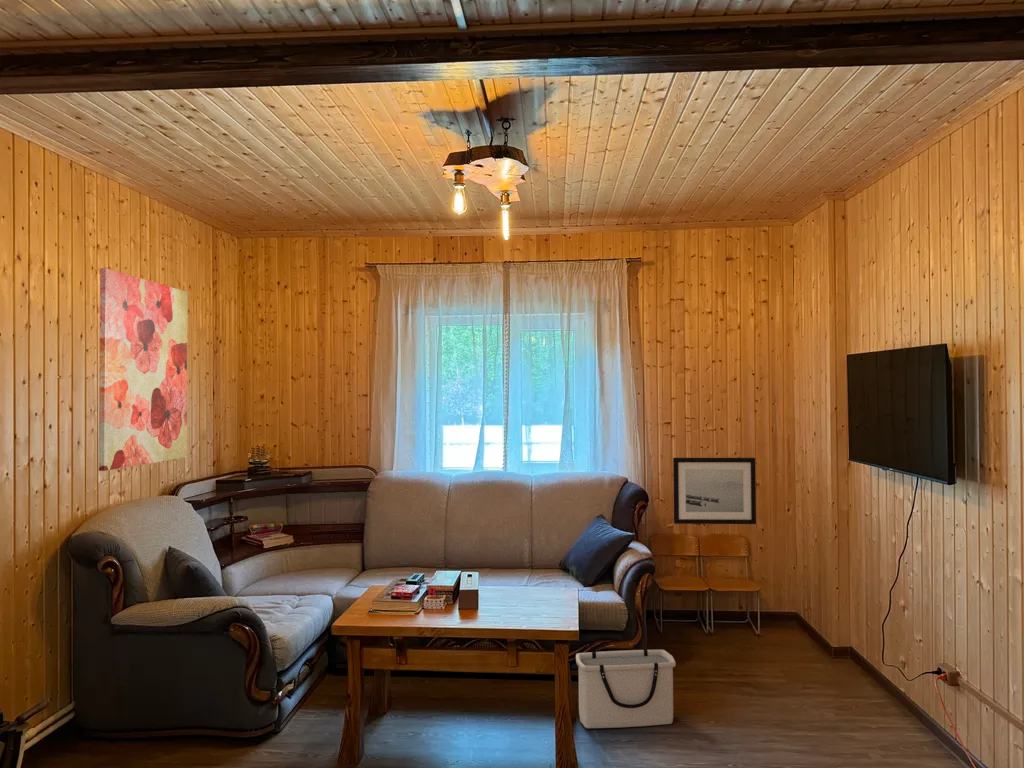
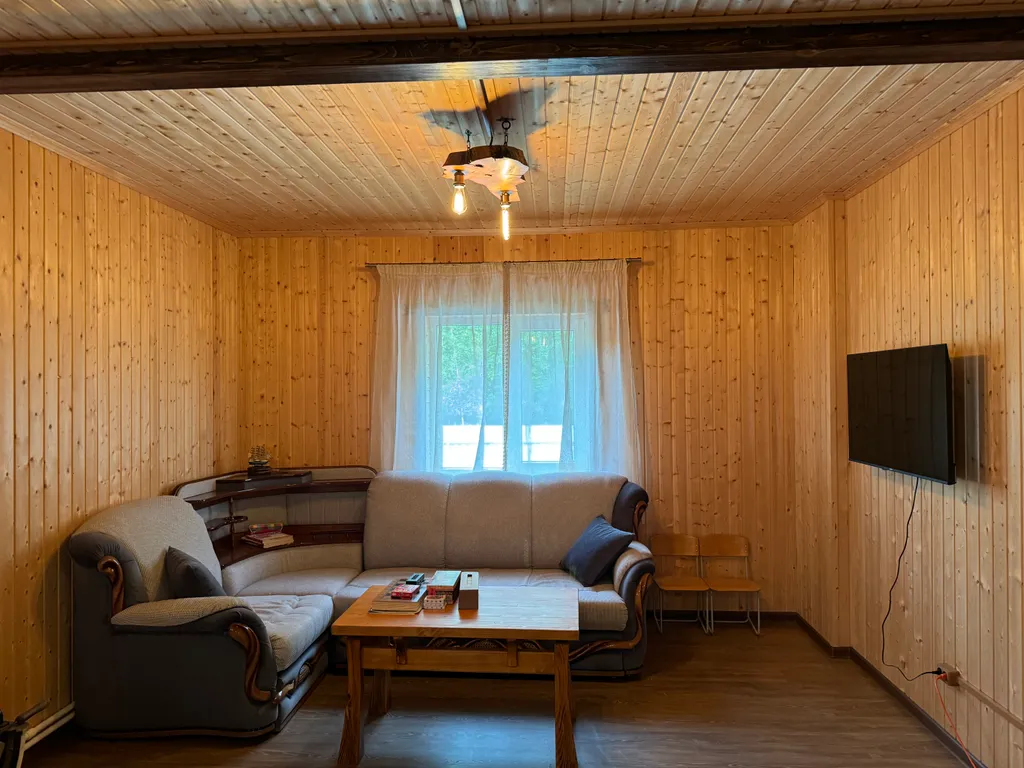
- storage bin (625, 688)
- wall art (147, 372)
- wall art (714, 490)
